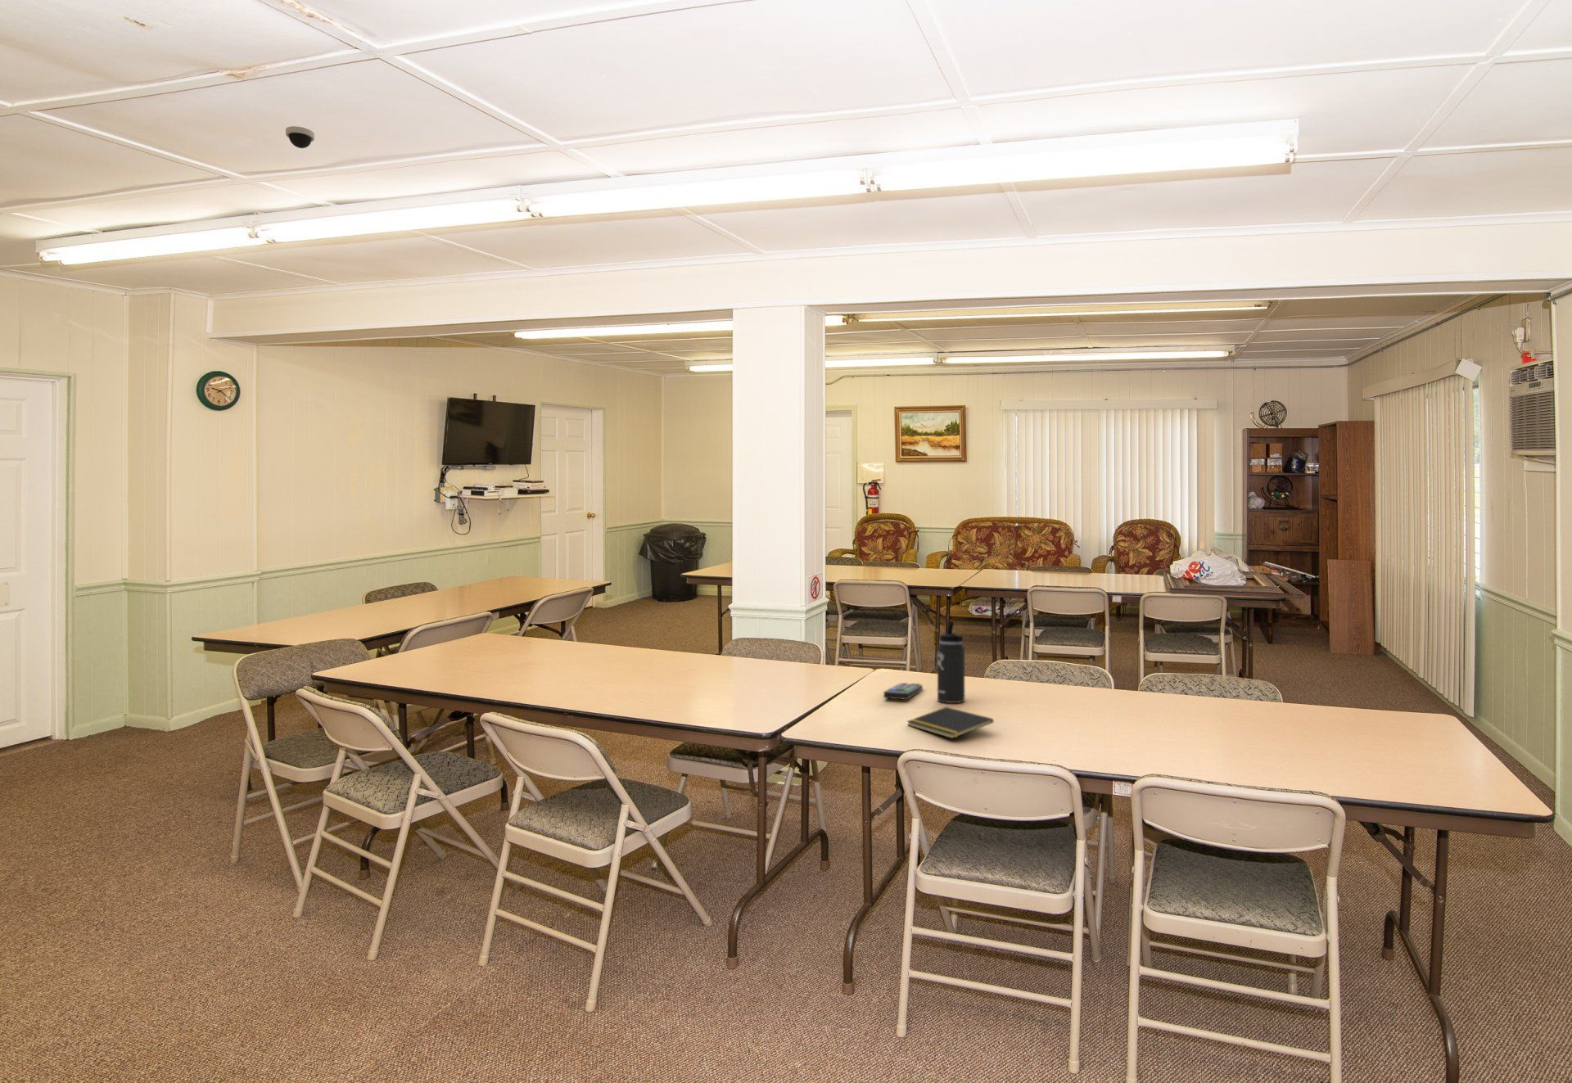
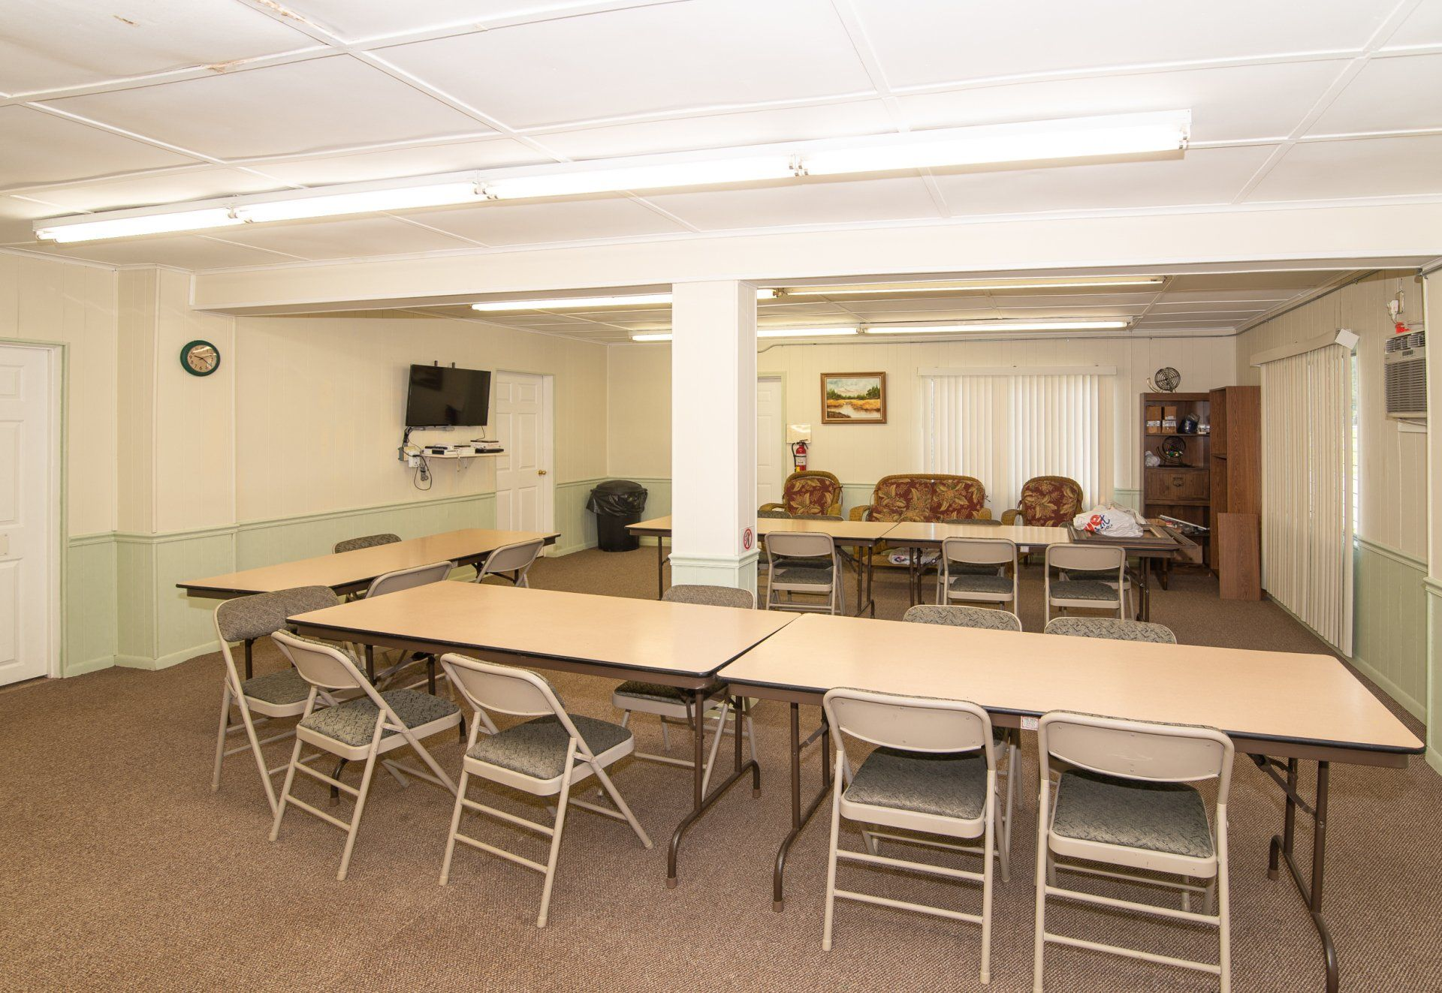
- notepad (948, 721)
- remote control (903, 690)
- thermos bottle (952, 662)
- dome security camera (300, 140)
